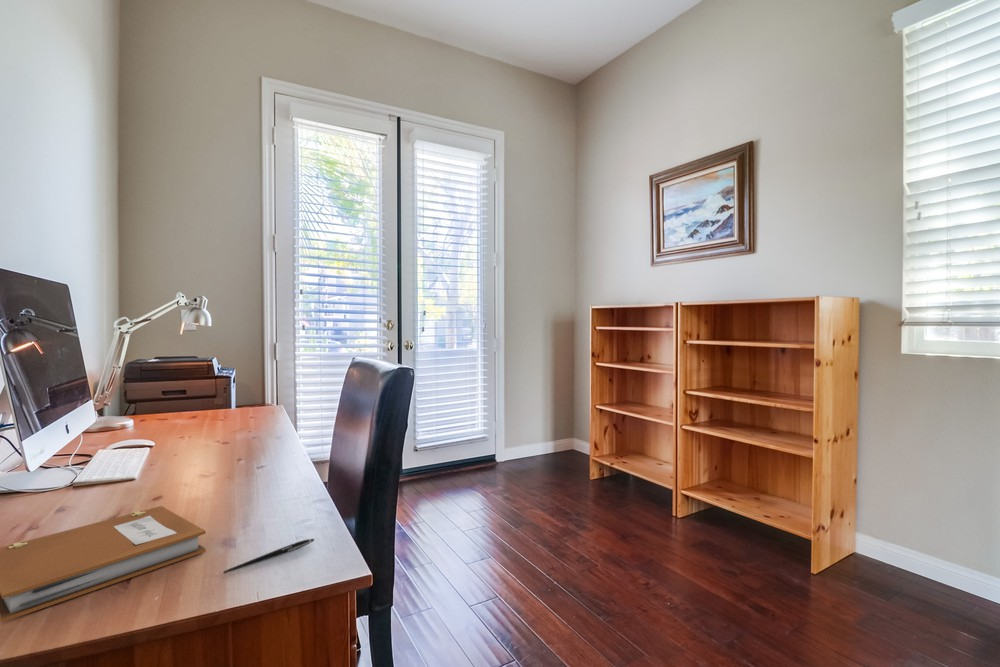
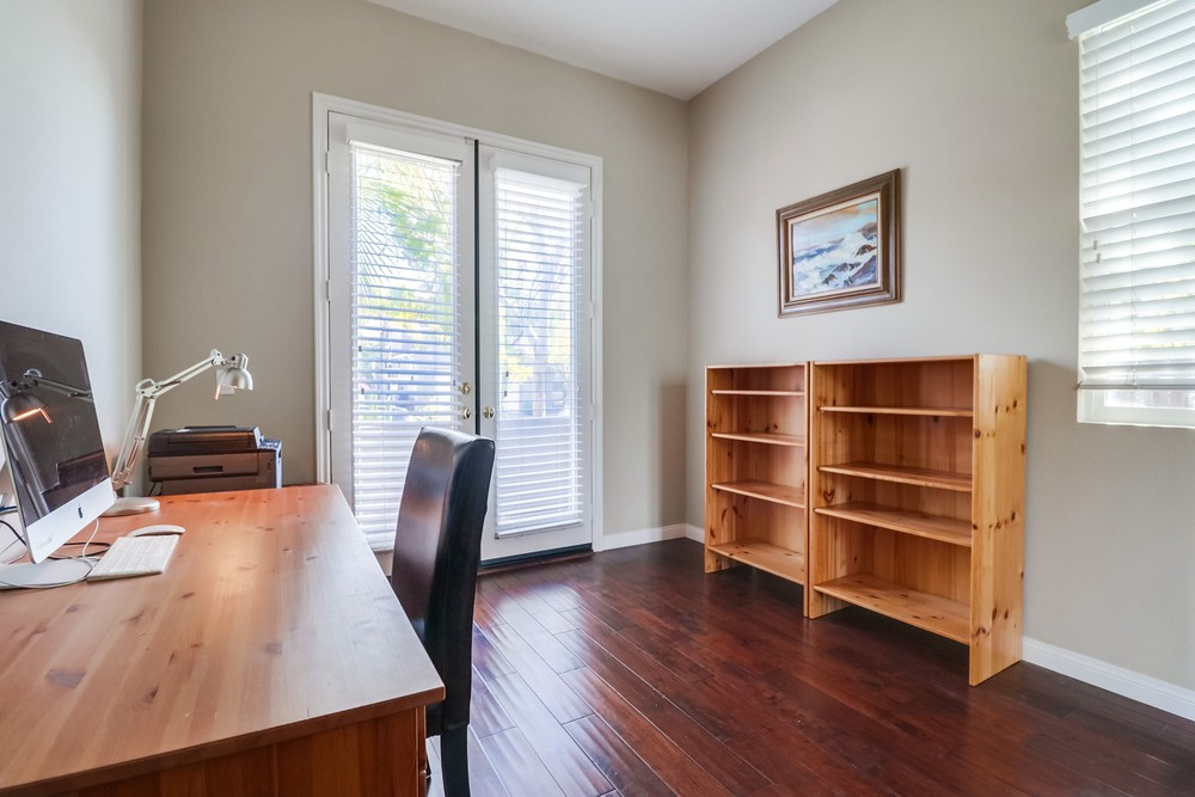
- notebook (102, 549)
- pen (271, 553)
